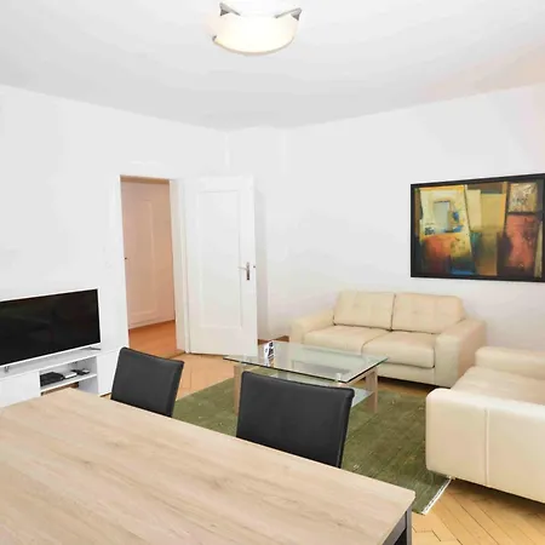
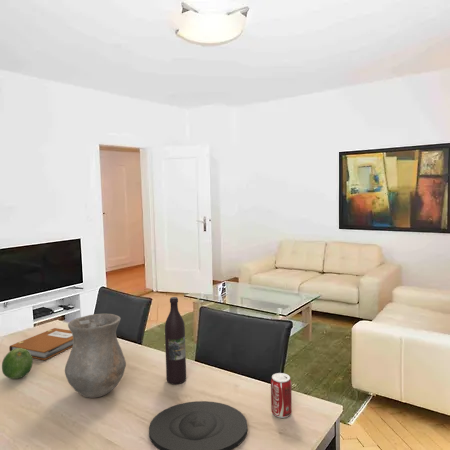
+ fruit (17, 362)
+ vase (95, 356)
+ plate (198, 423)
+ notebook (50, 341)
+ beverage can (281, 394)
+ wine bottle (175, 339)
